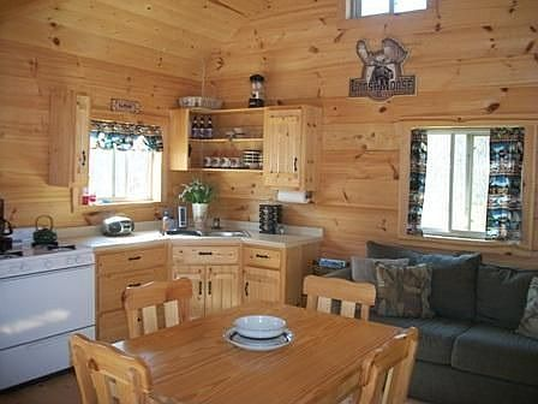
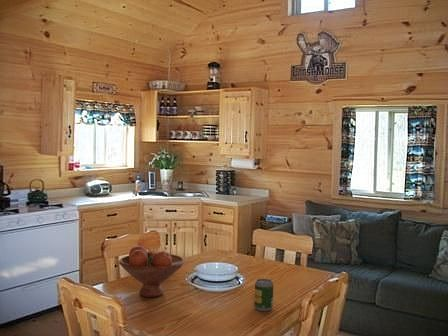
+ fruit bowl (151, 270)
+ soda can (263, 294)
